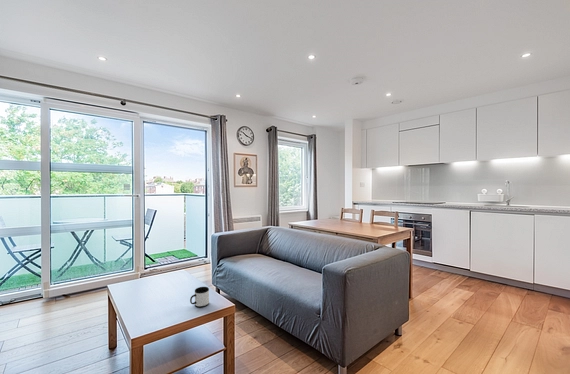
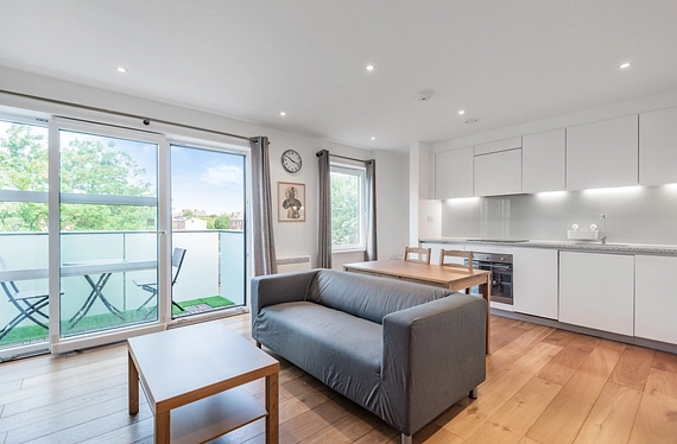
- mug (199, 297)
